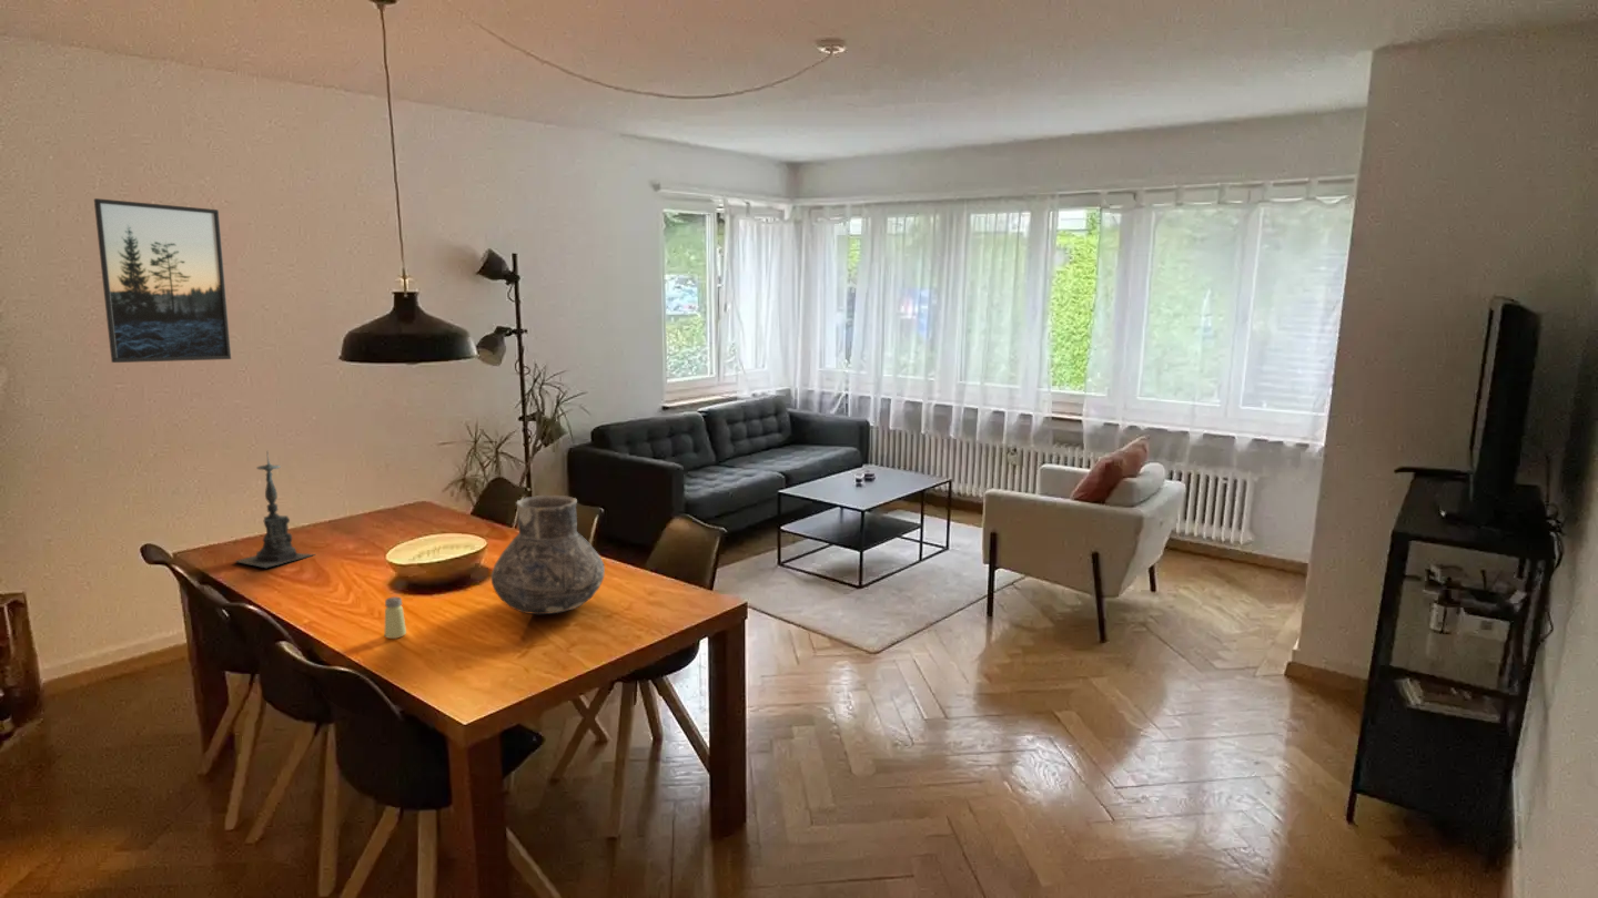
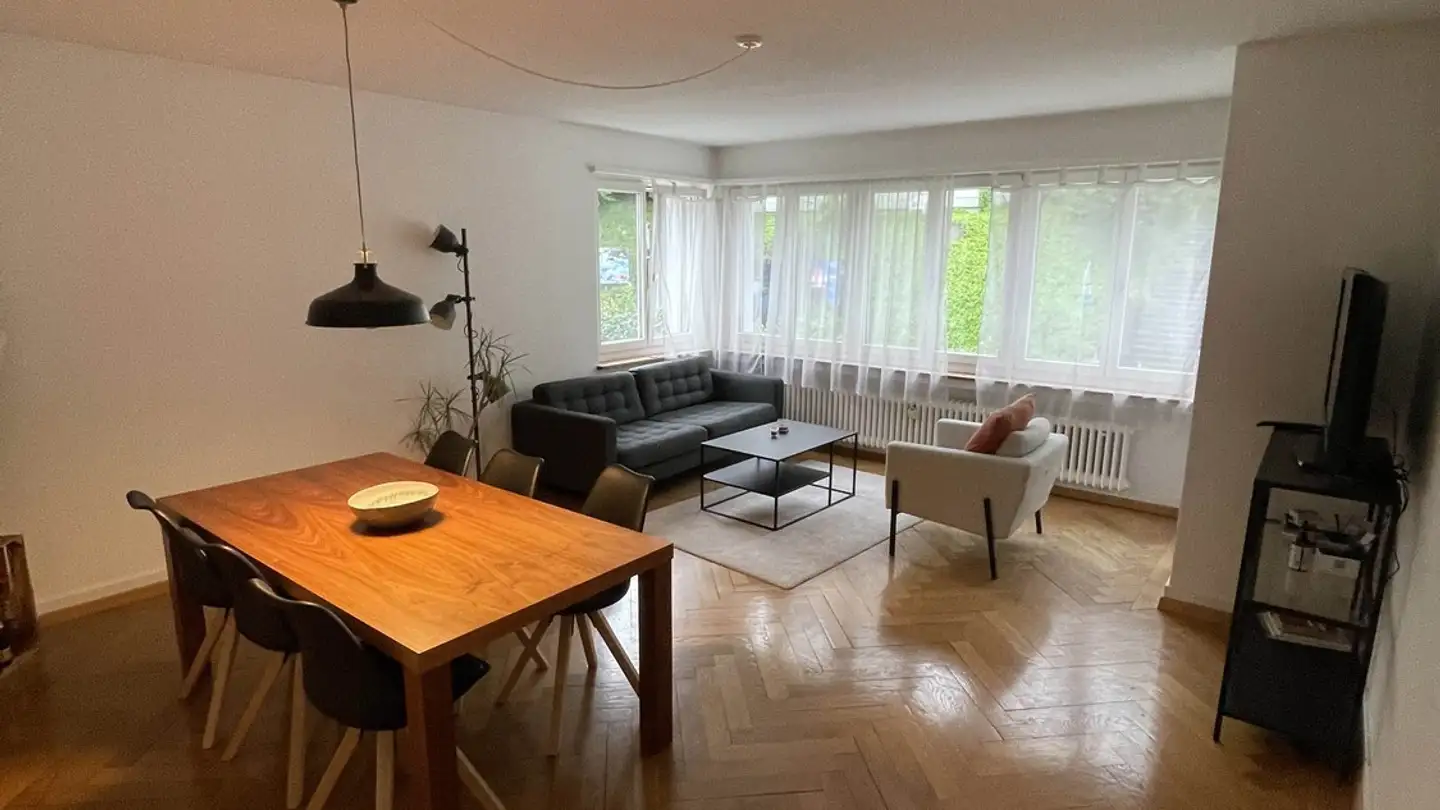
- candle holder (272, 504)
- vase (547, 554)
- saltshaker (394, 616)
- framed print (166, 283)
